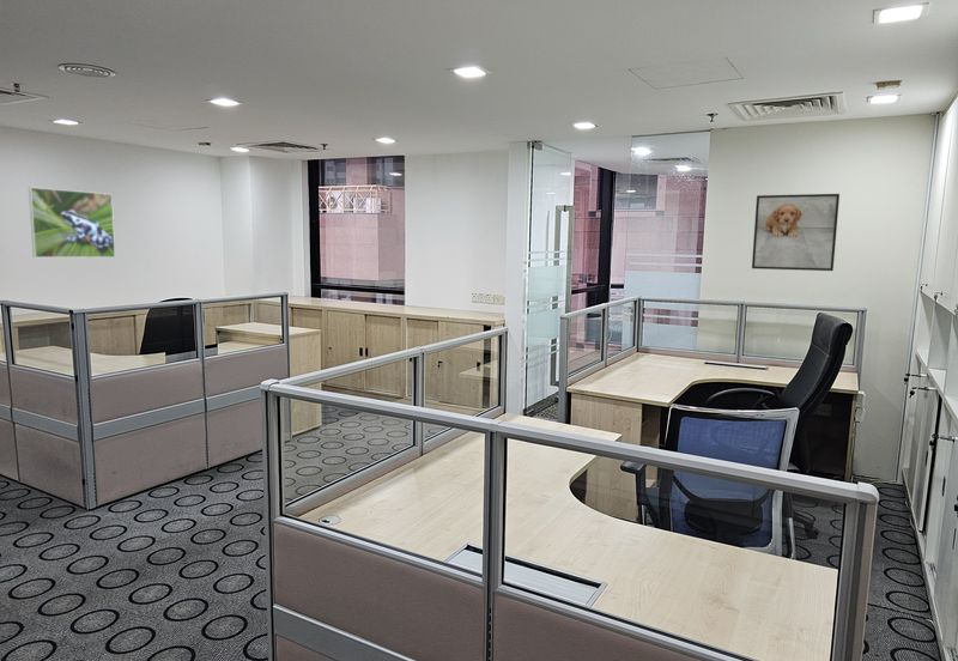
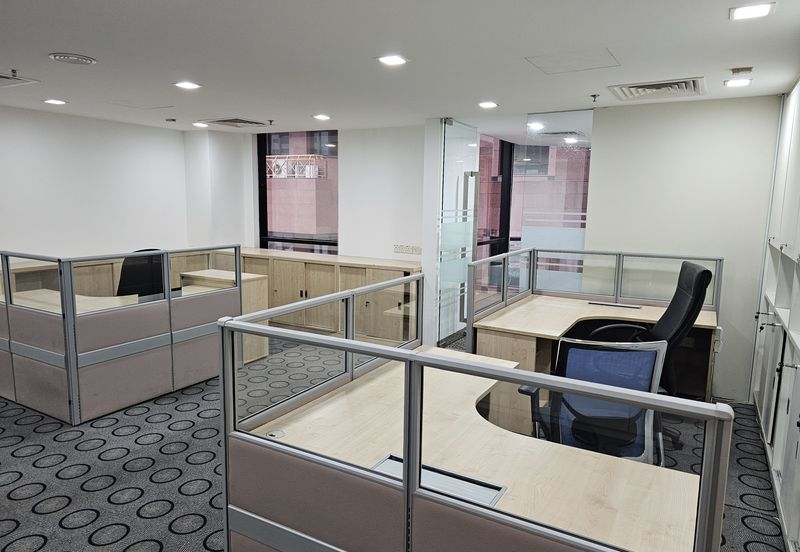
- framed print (794, 232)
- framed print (74, 224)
